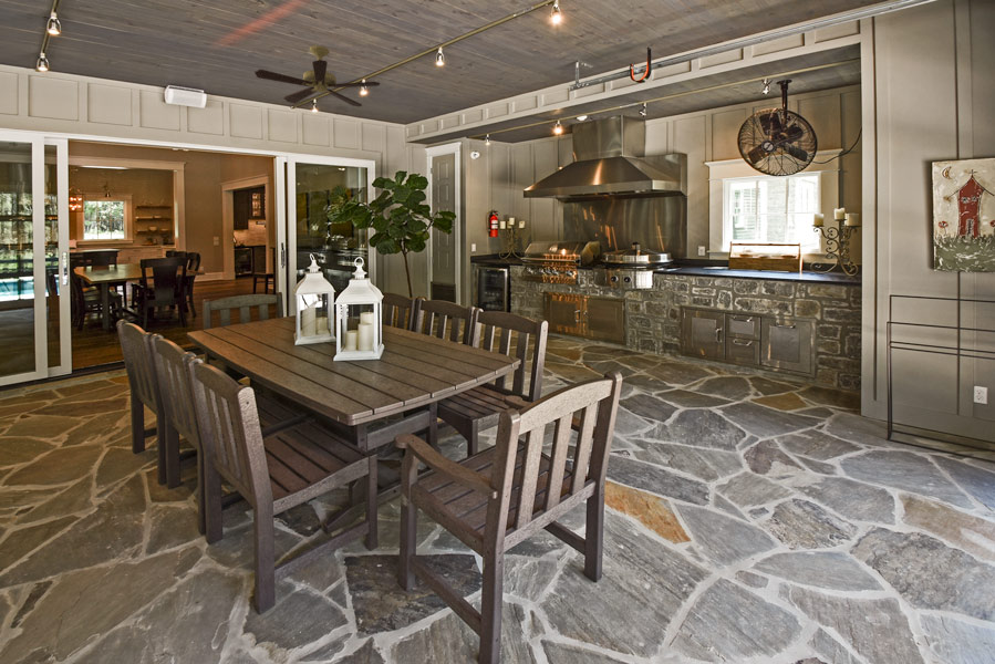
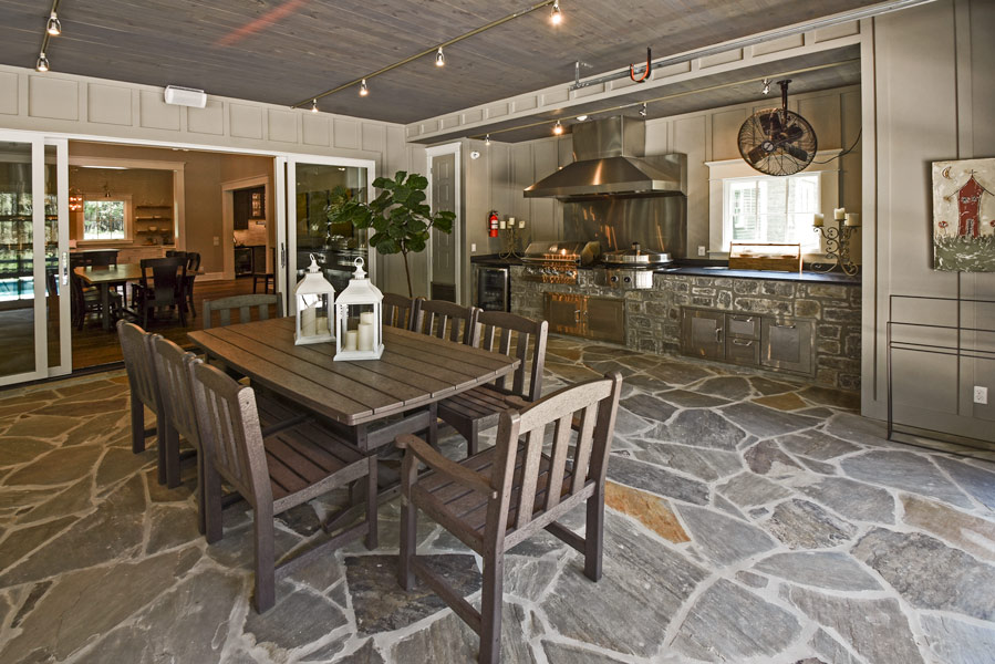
- ceiling fan (318, 68)
